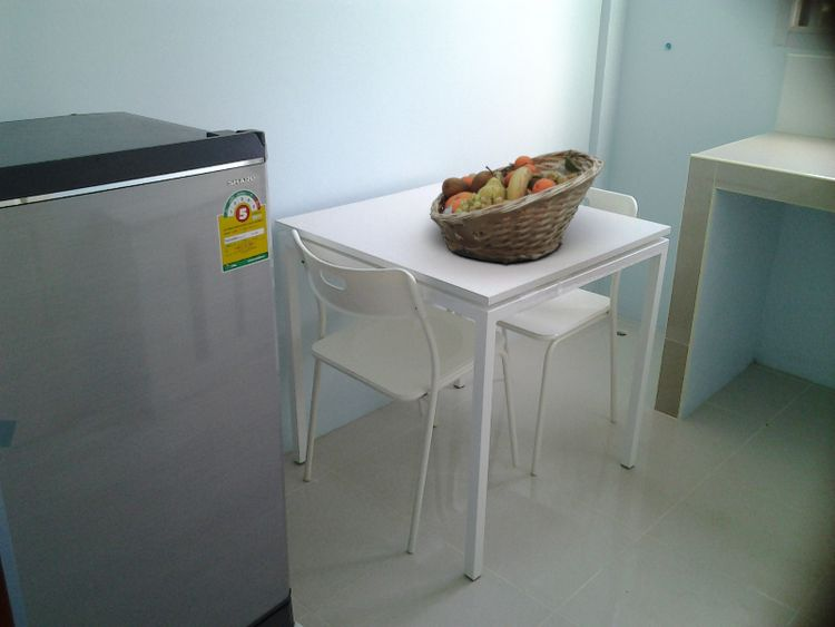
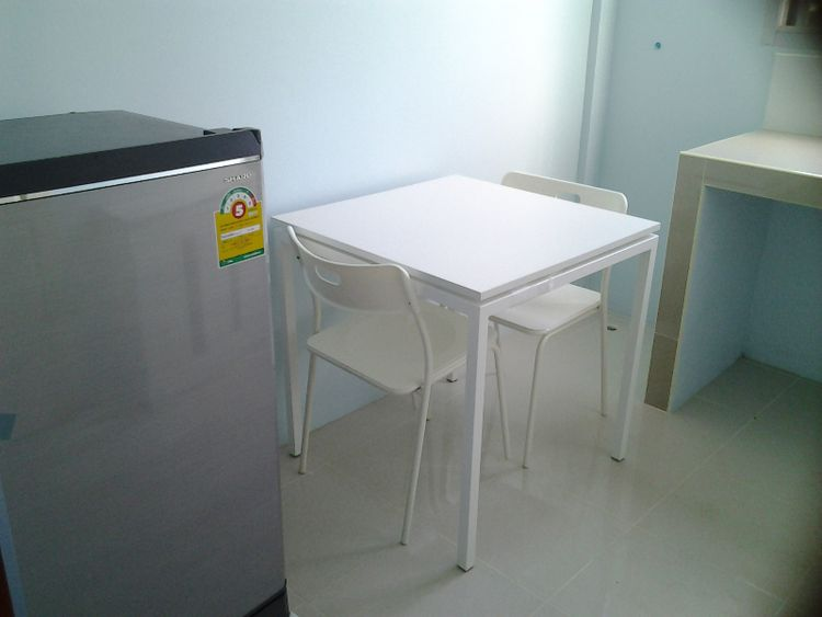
- fruit basket (513, 199)
